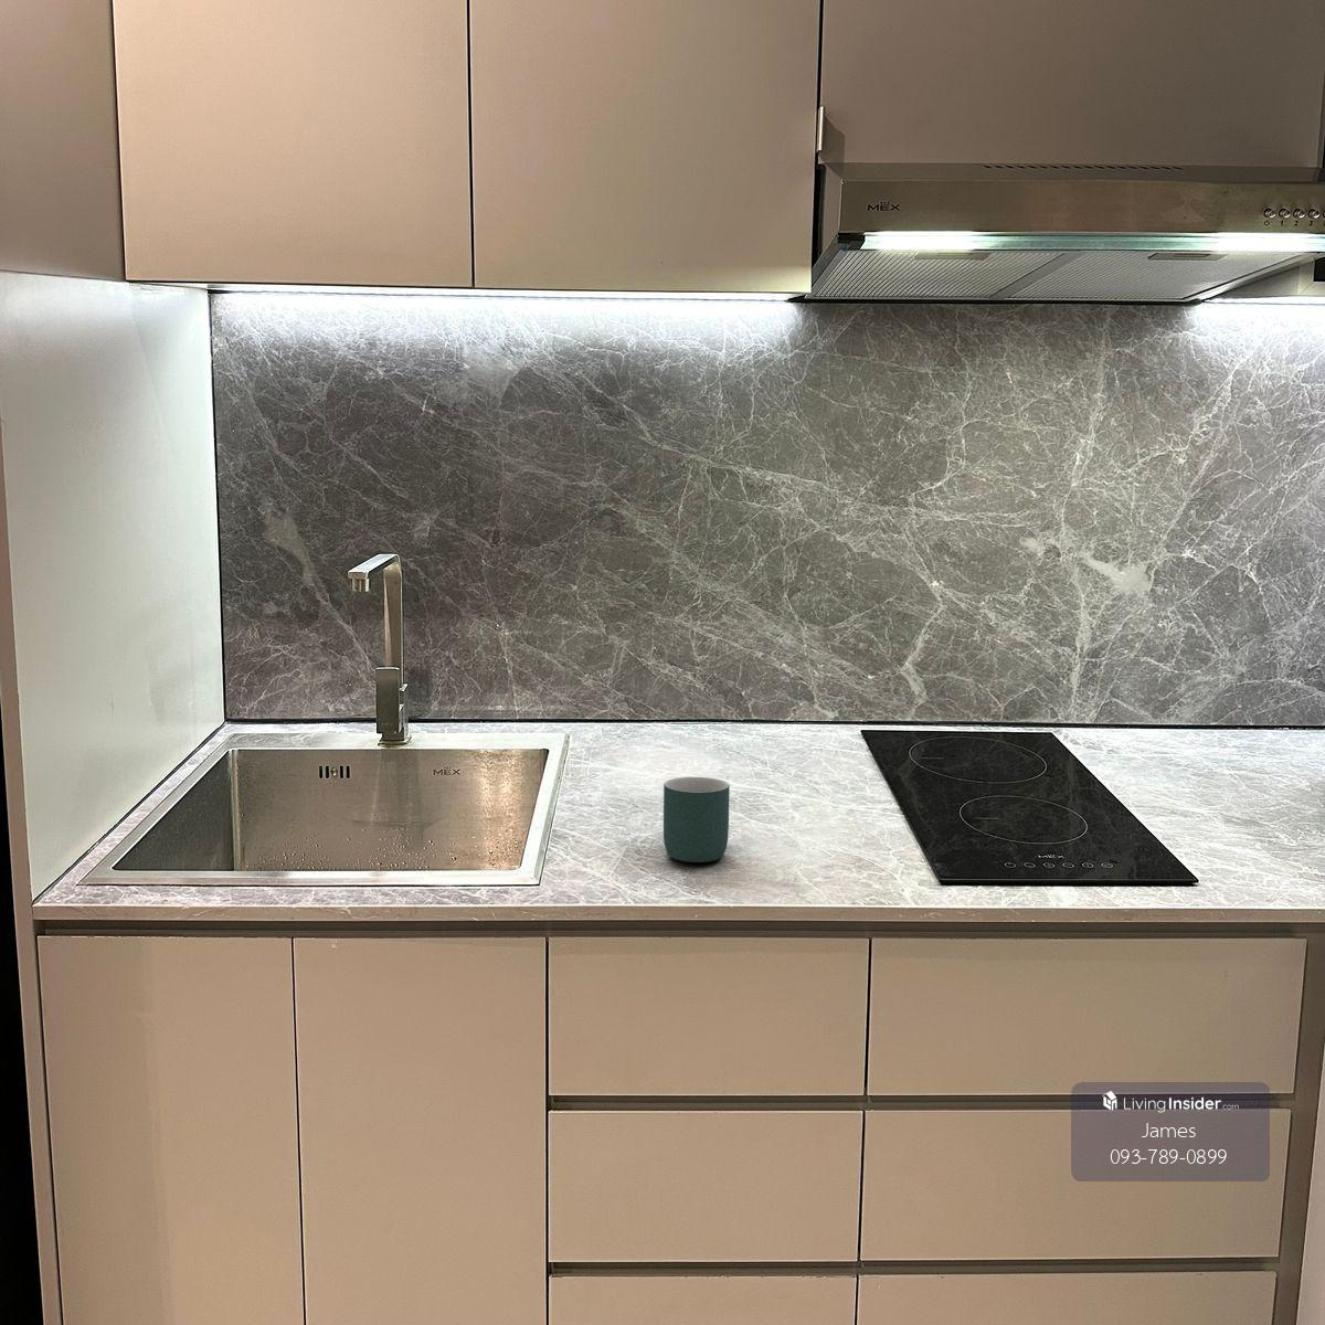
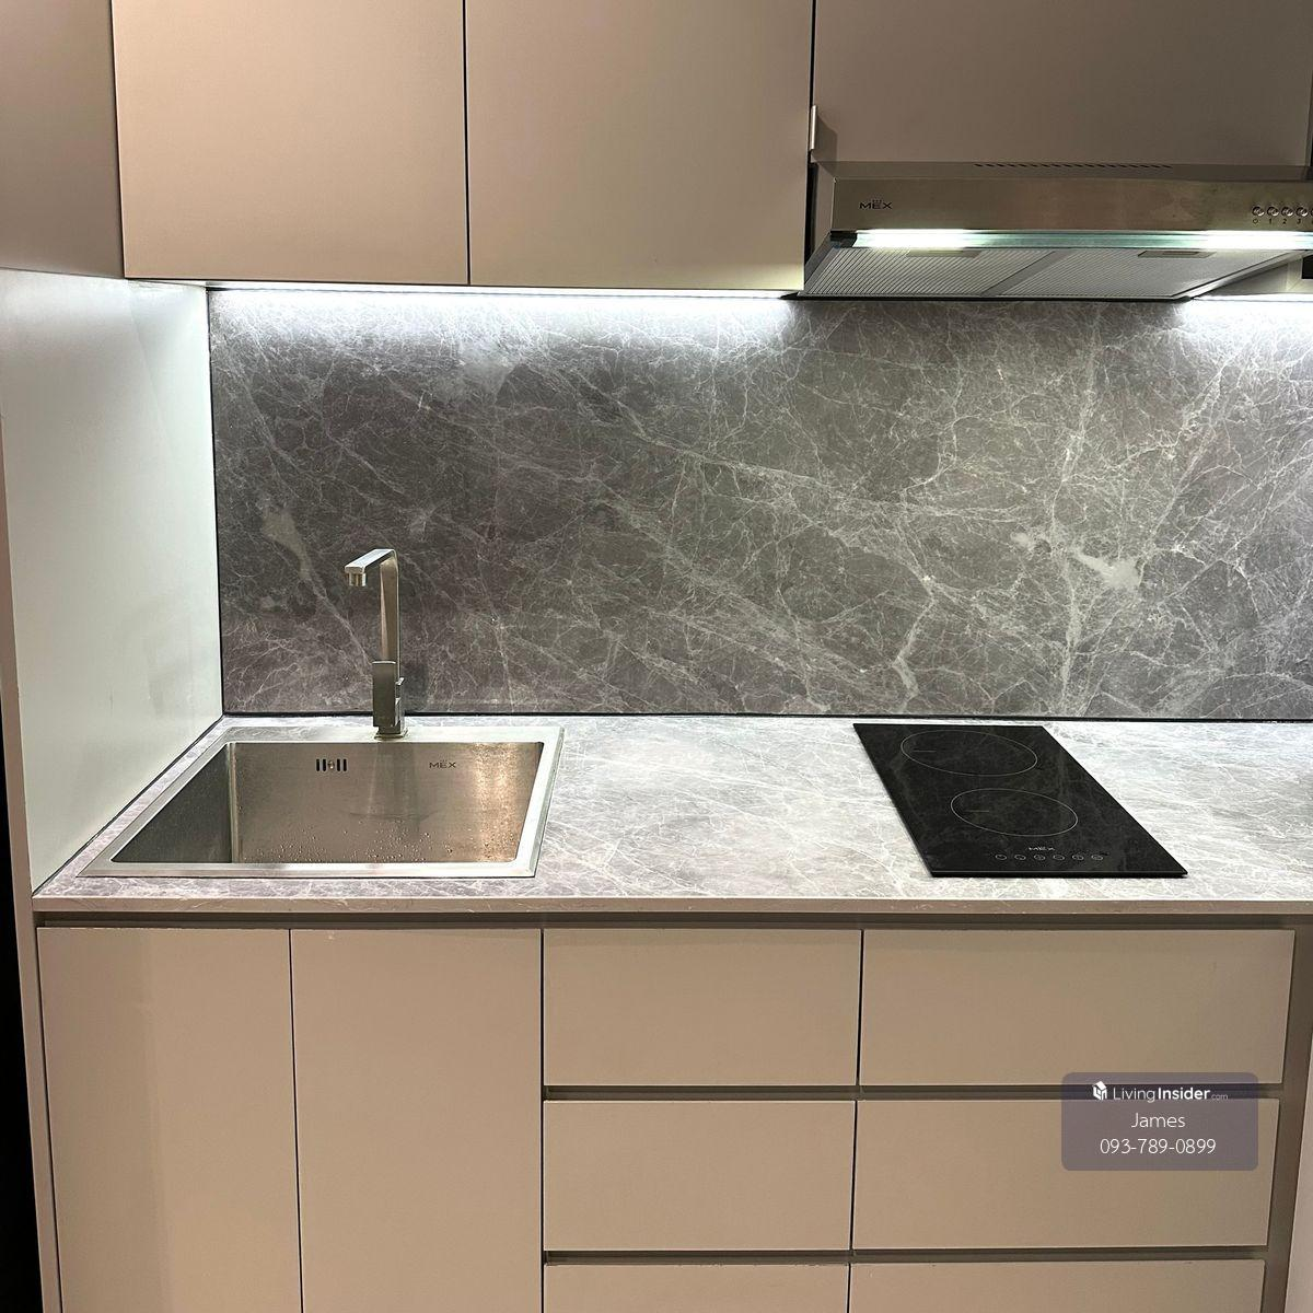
- mug (694, 815)
